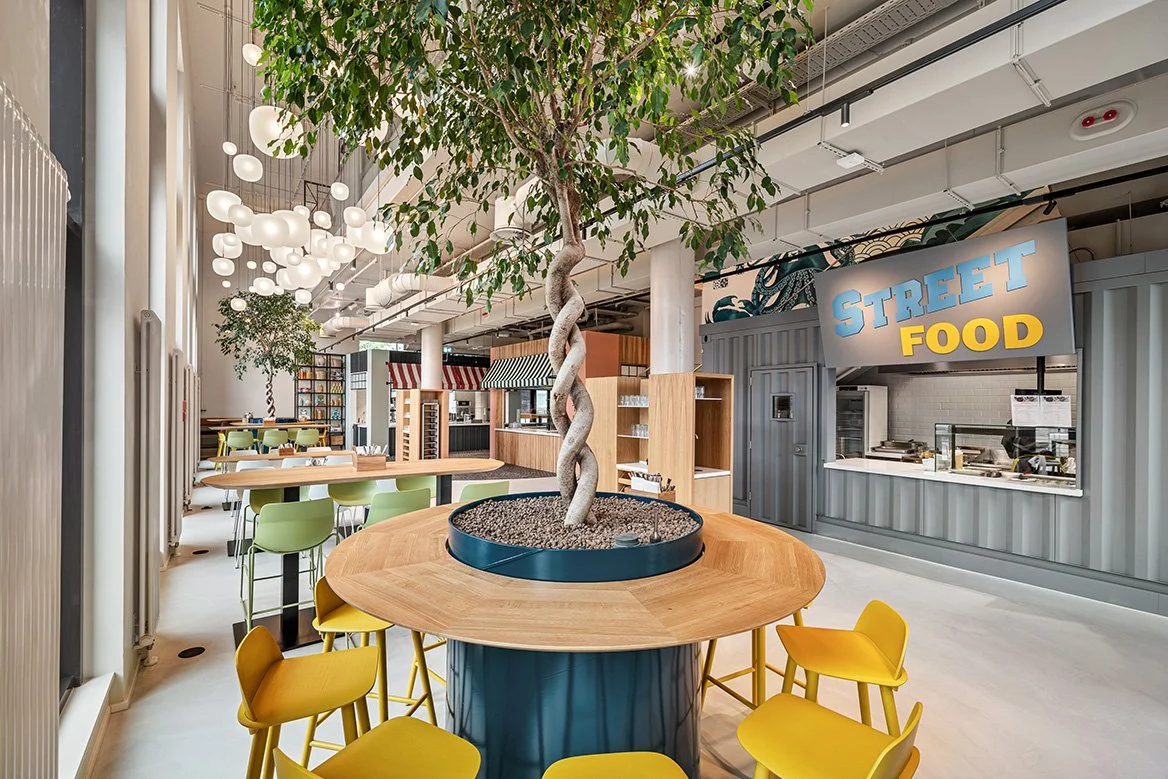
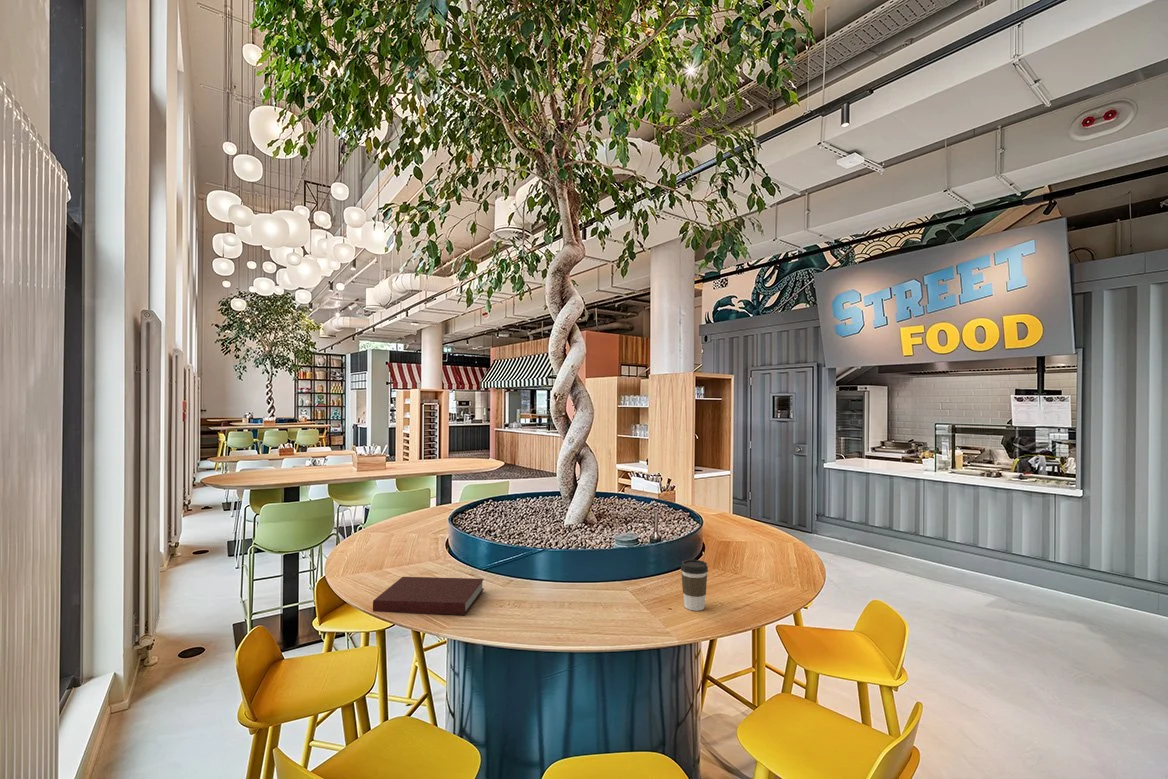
+ notebook (431, 594)
+ coffee cup (694, 585)
